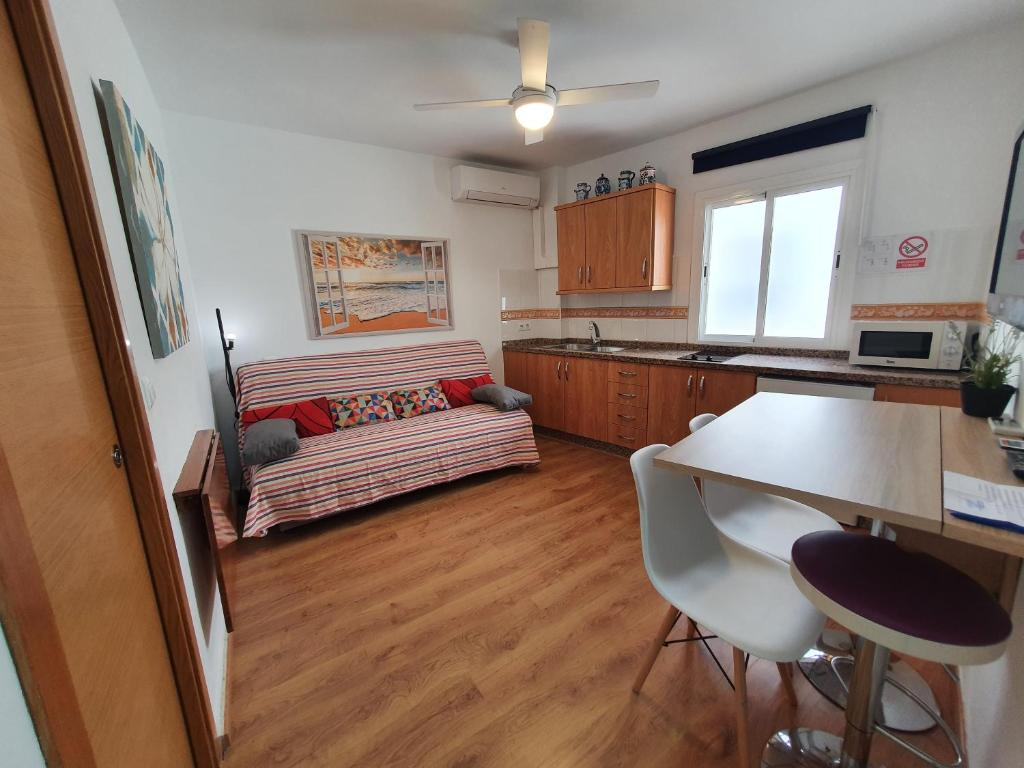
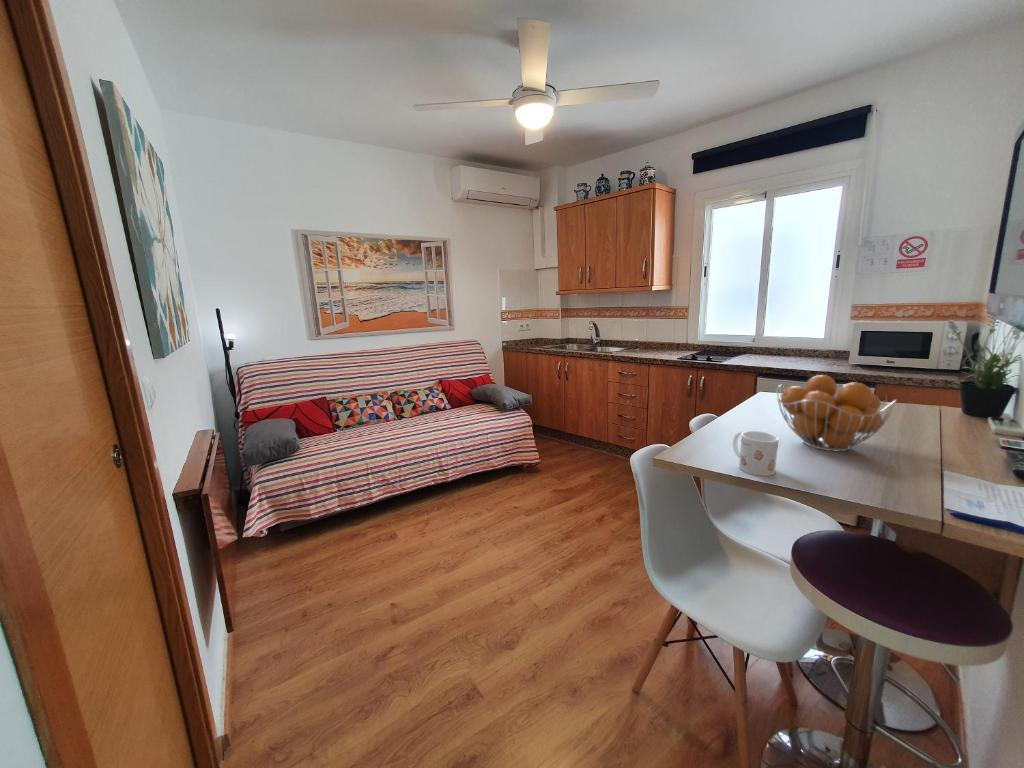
+ fruit basket (829, 412)
+ mug (752, 450)
